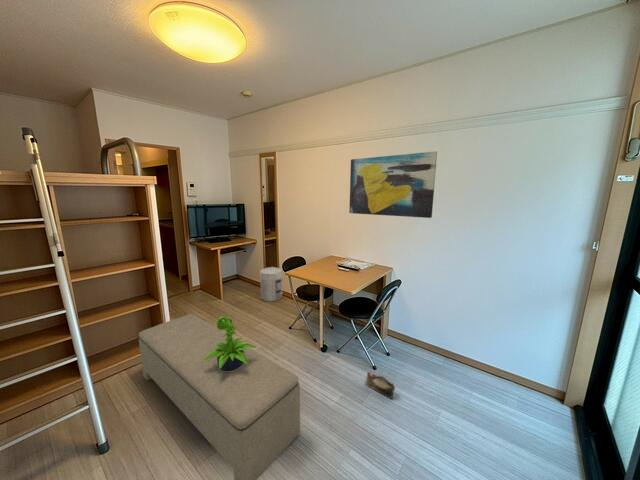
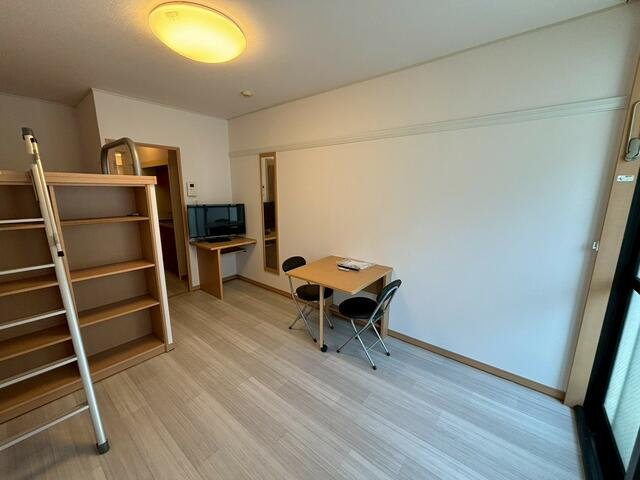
- potted plant (230, 340)
- waste bin (271, 282)
- bag (380, 383)
- wall art (388, 186)
- bench (209, 375)
